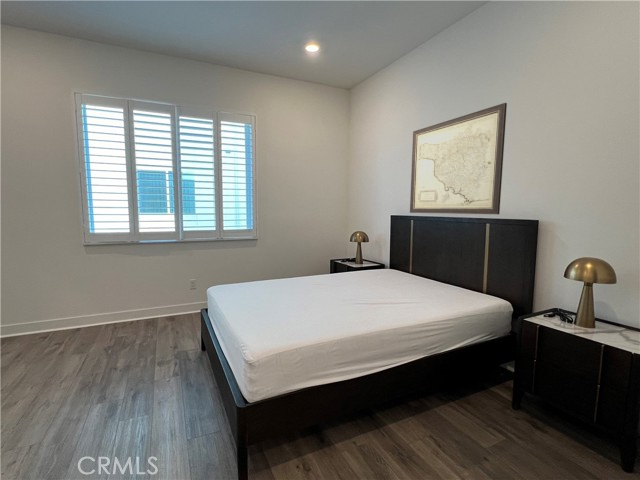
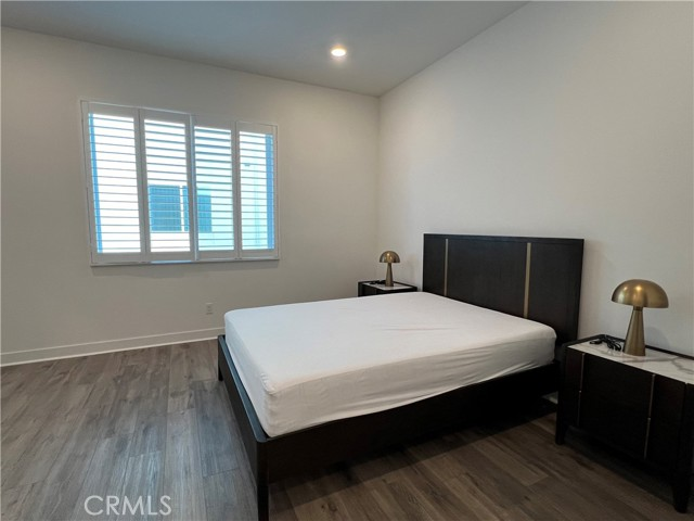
- wall art (450, 167)
